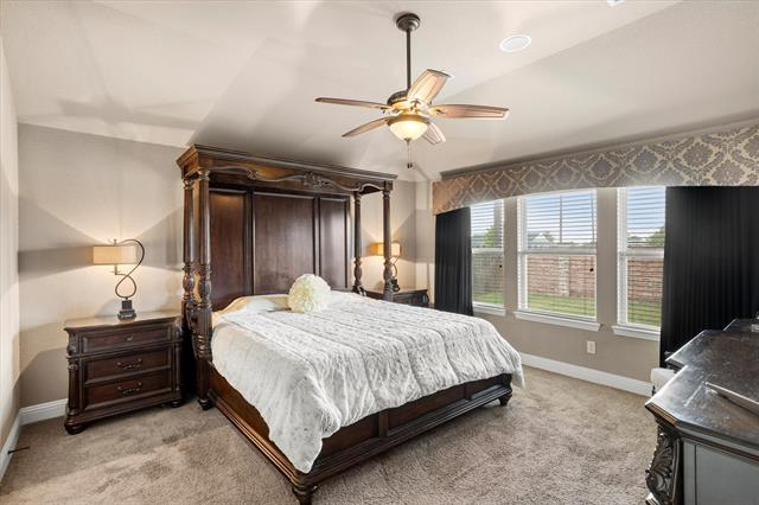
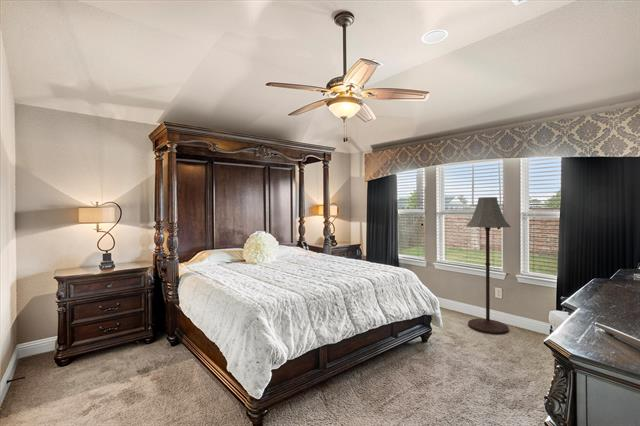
+ floor lamp (487, 262)
